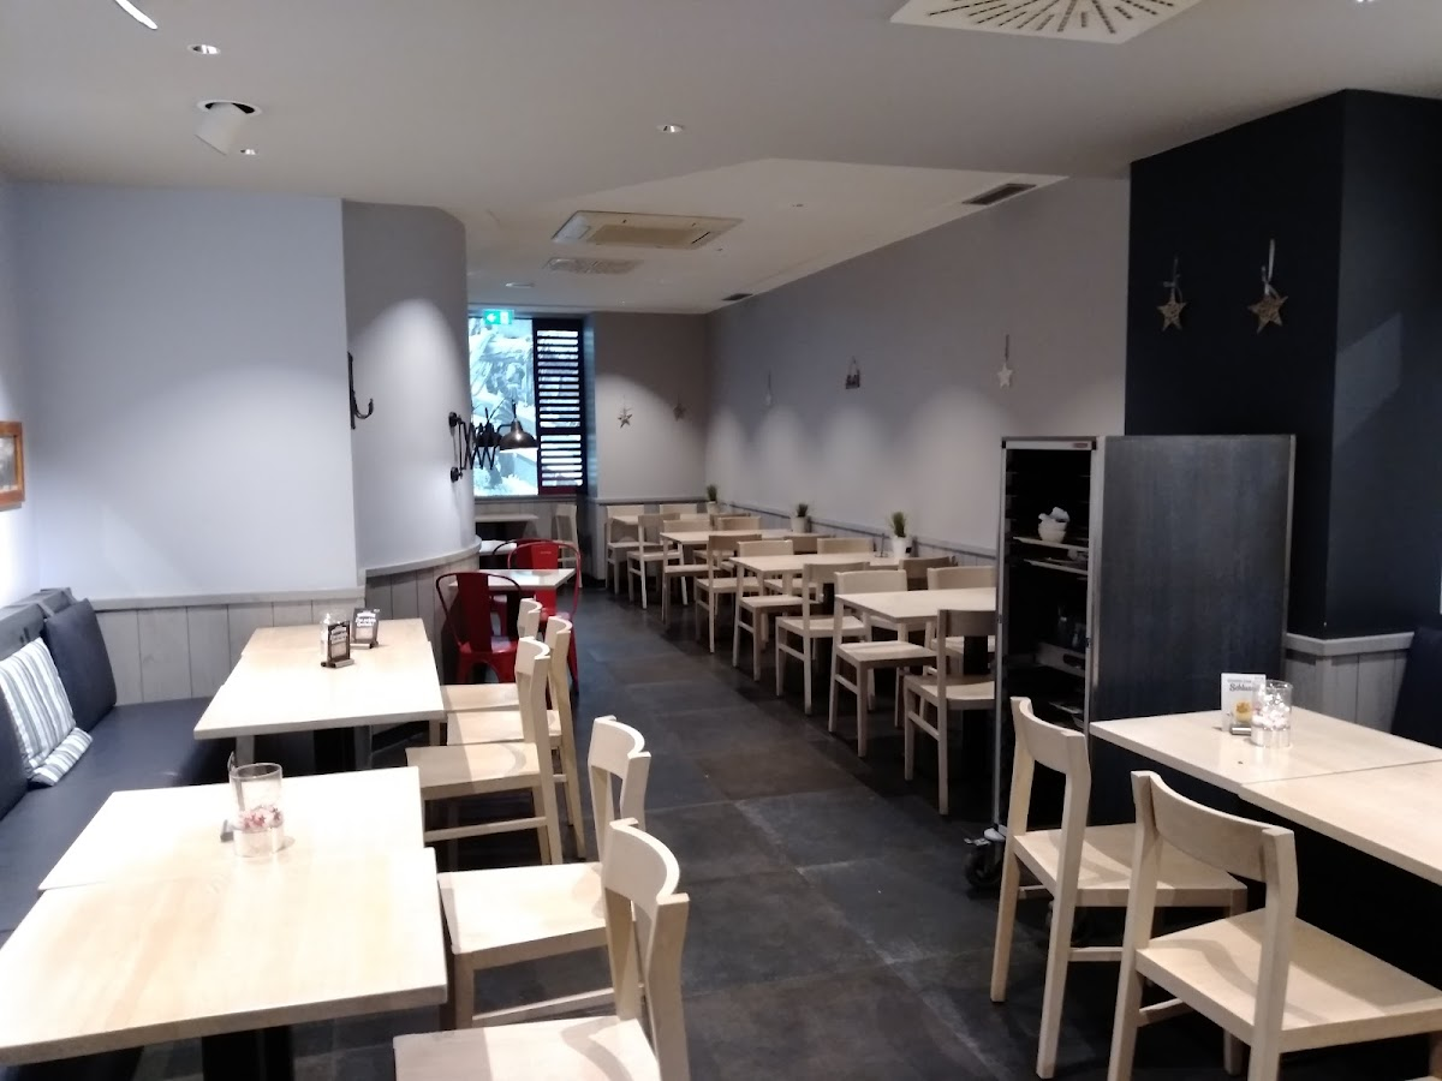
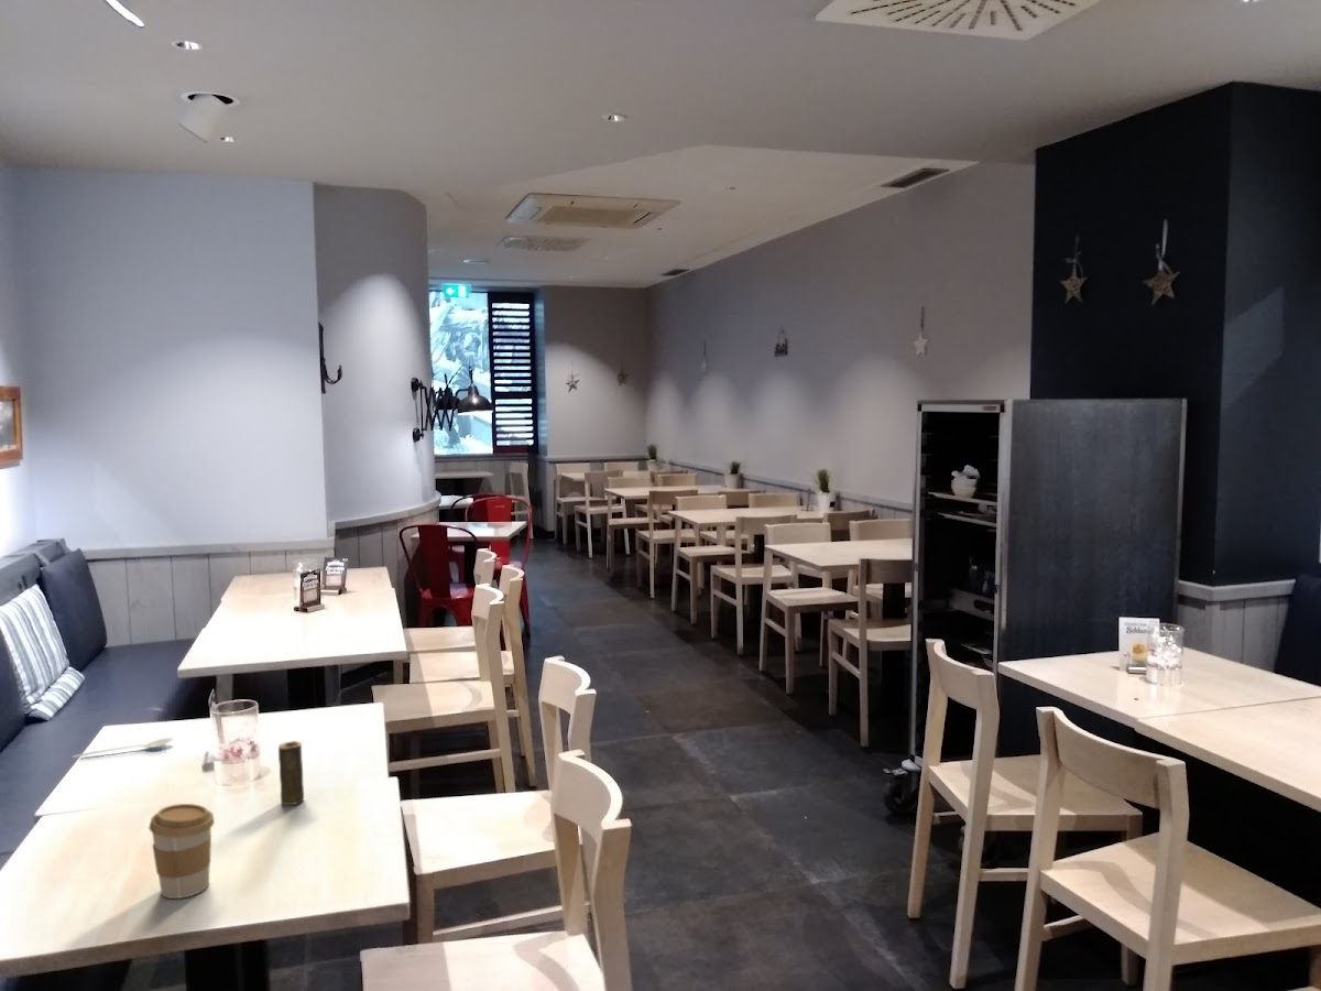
+ stirrer (123, 748)
+ coffee cup (183, 848)
+ candle (291, 772)
